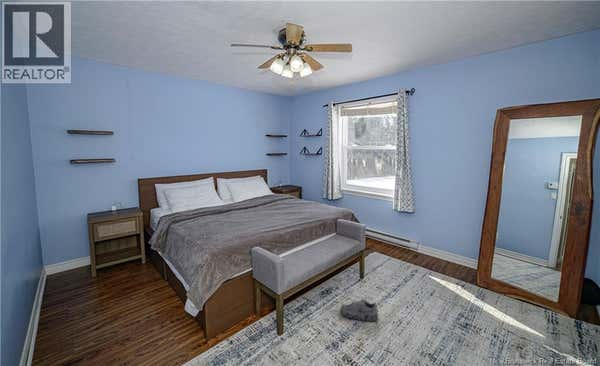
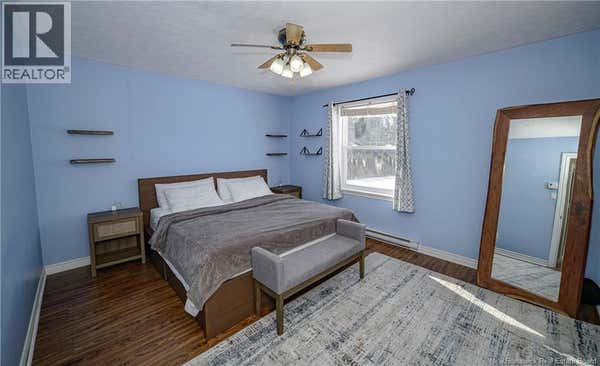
- shoe (358, 307)
